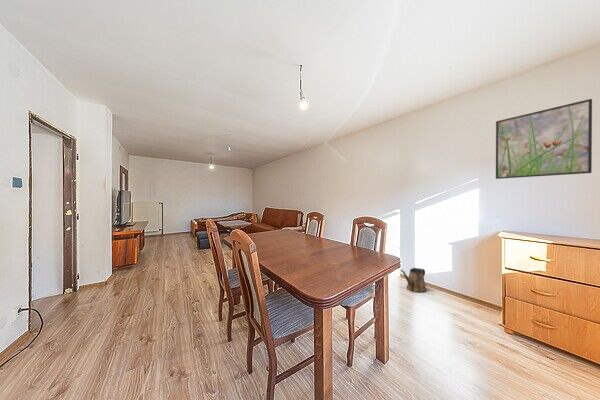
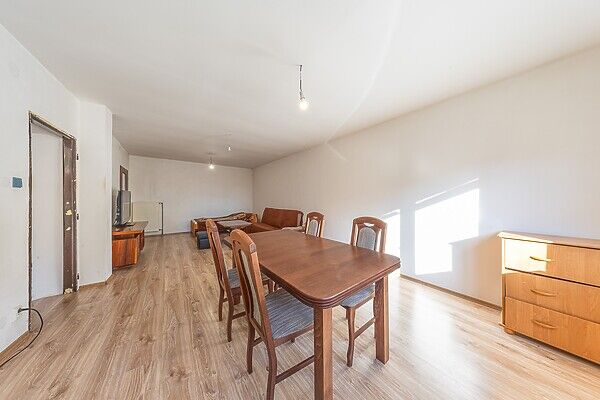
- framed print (537, 143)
- watering can (412, 278)
